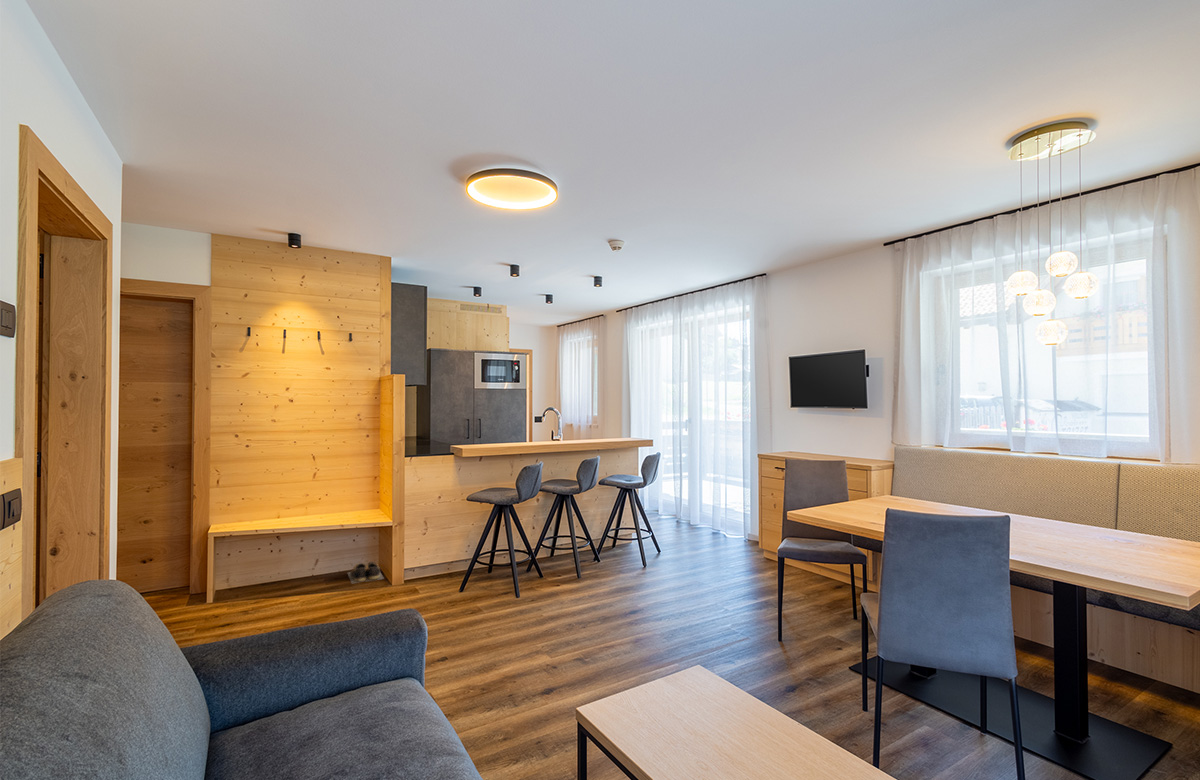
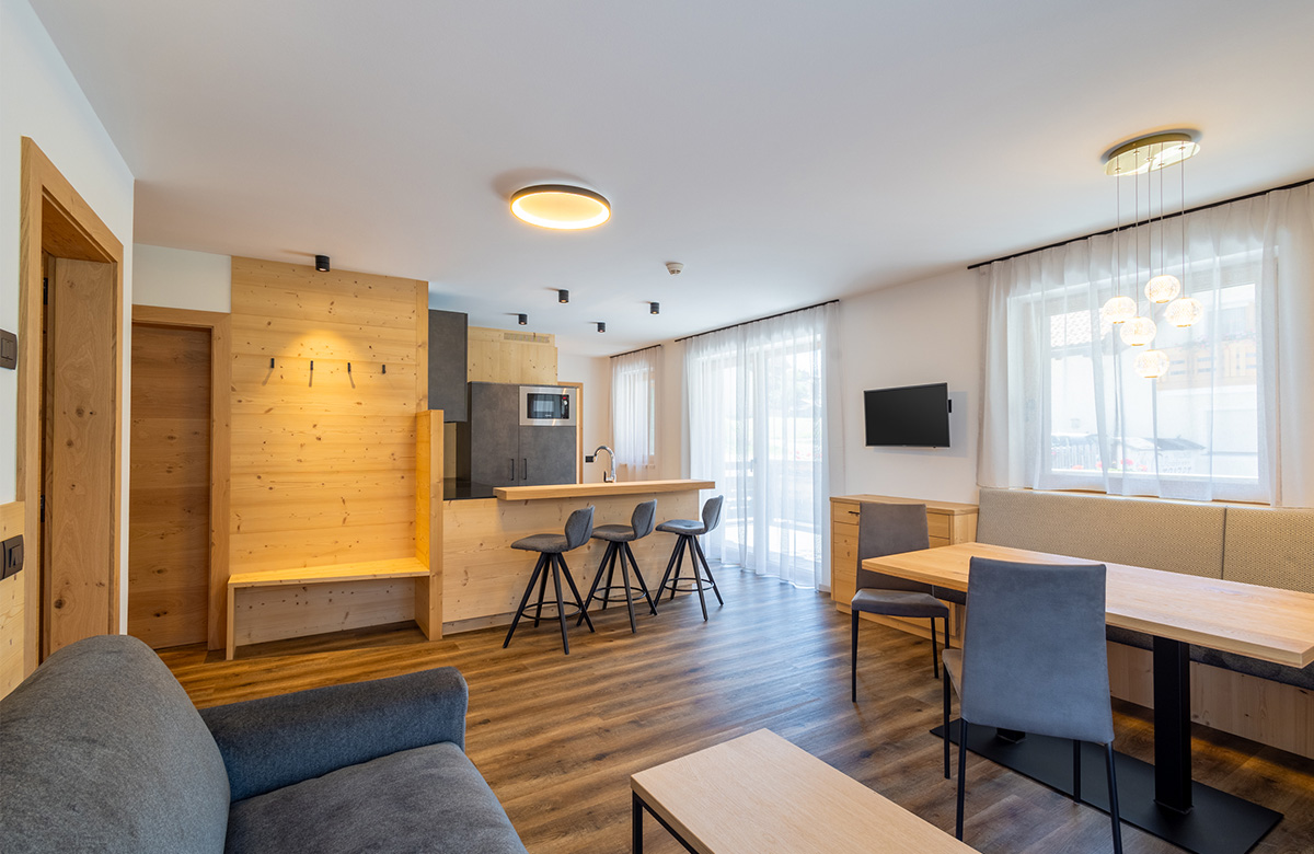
- shoes (365, 569)
